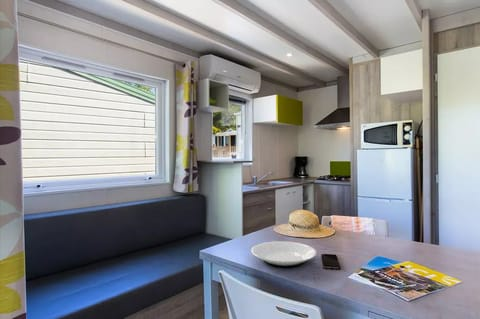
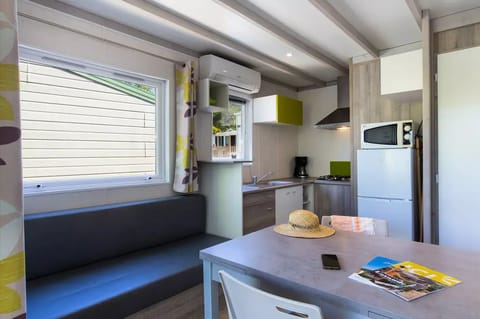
- plate (283, 255)
